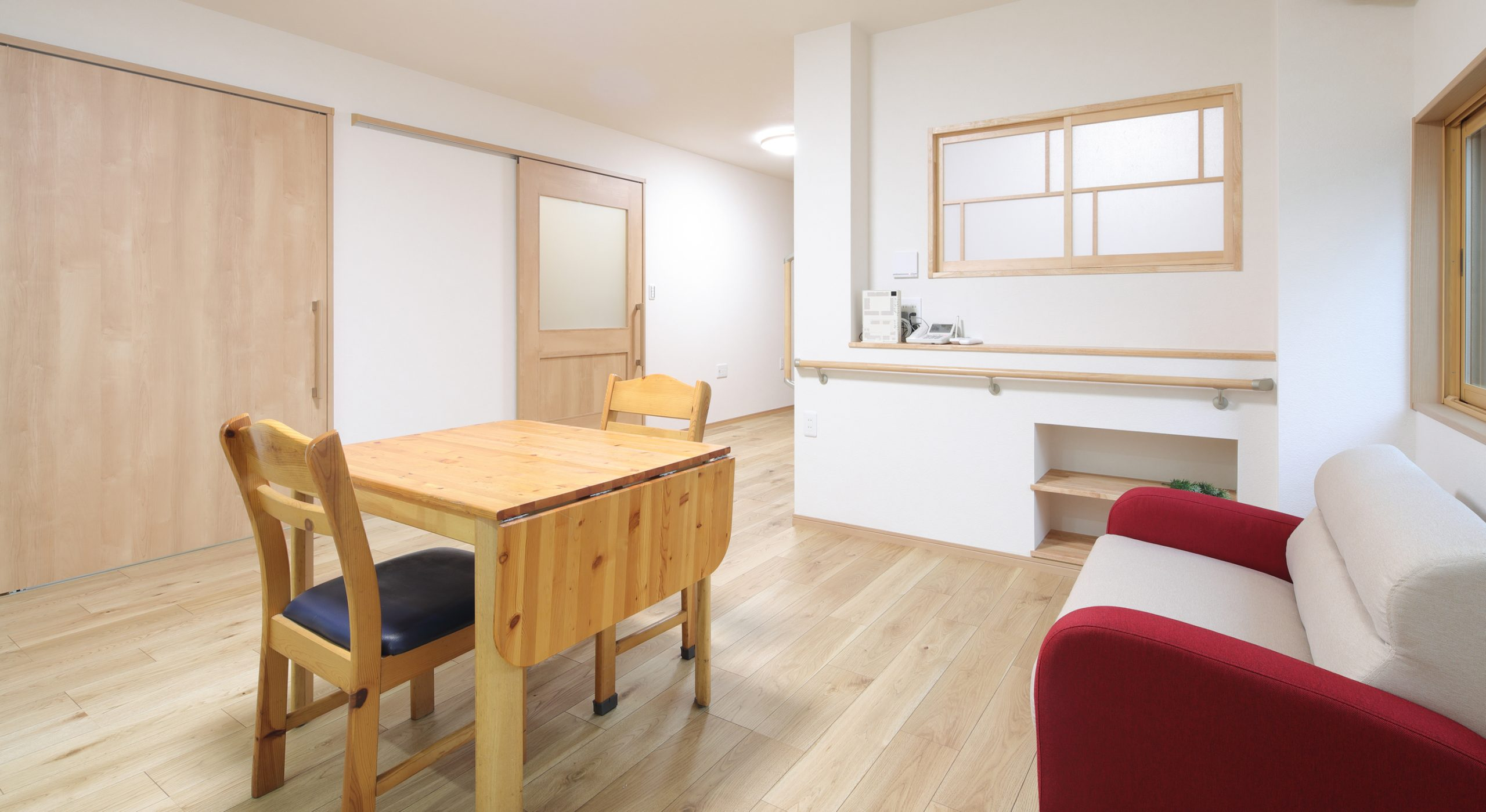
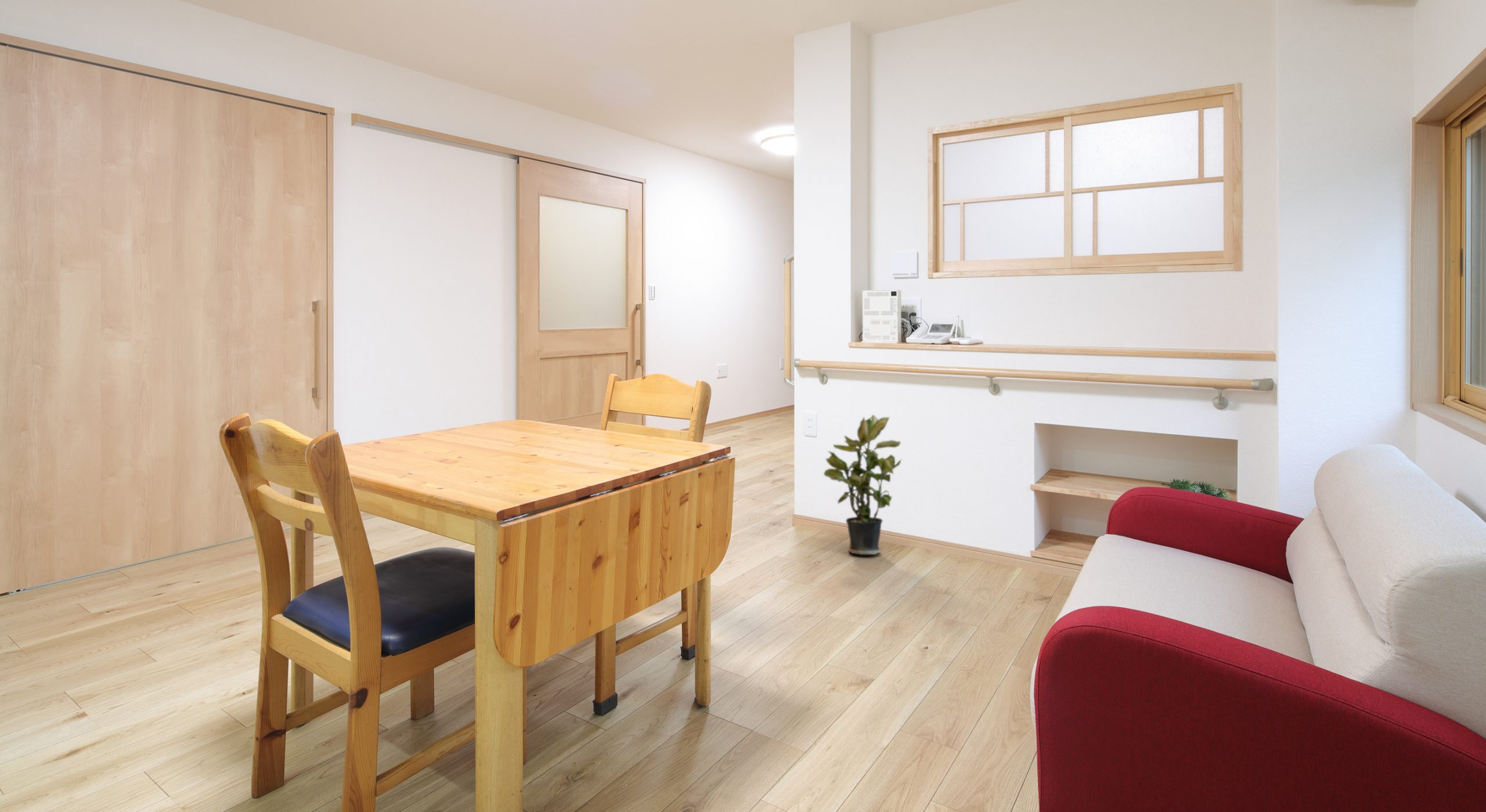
+ potted plant (863, 483)
